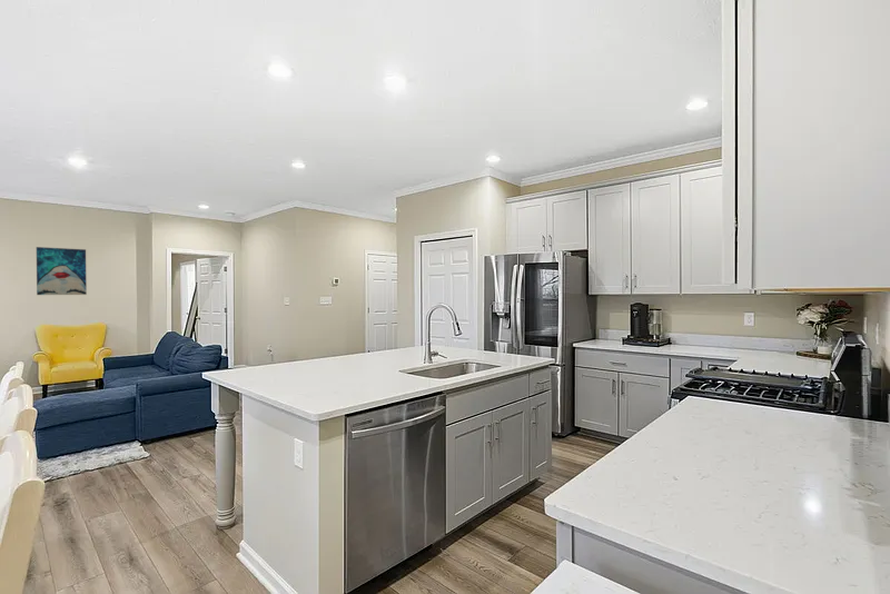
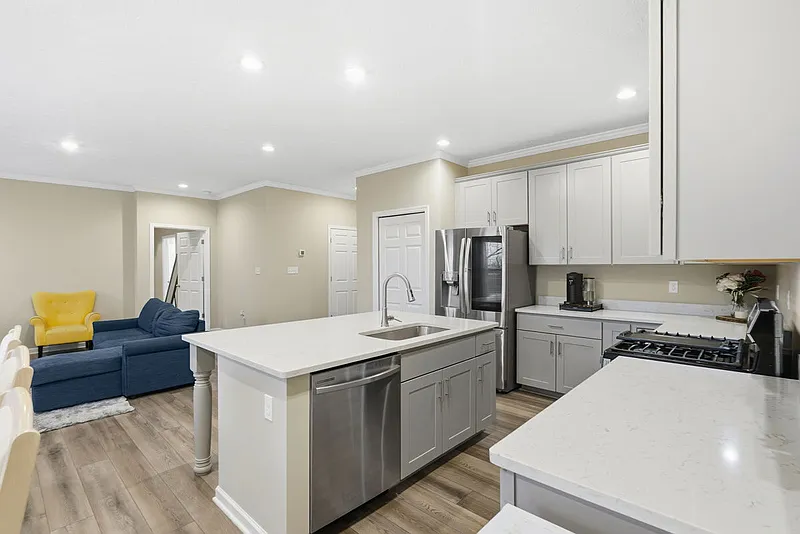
- wall art (61, 271)
